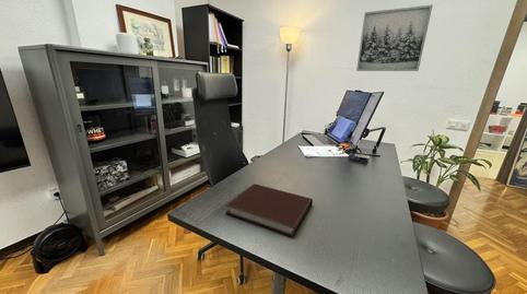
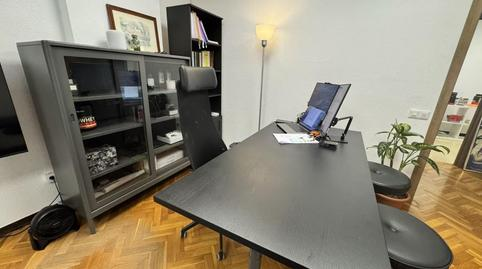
- wall art (390, 40)
- notebook (270, 204)
